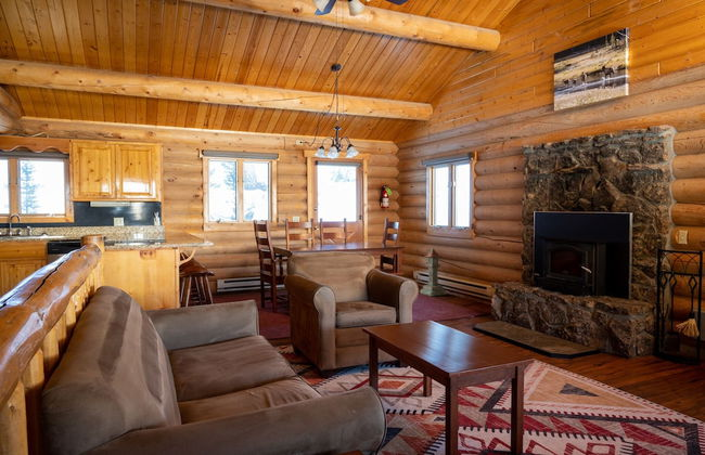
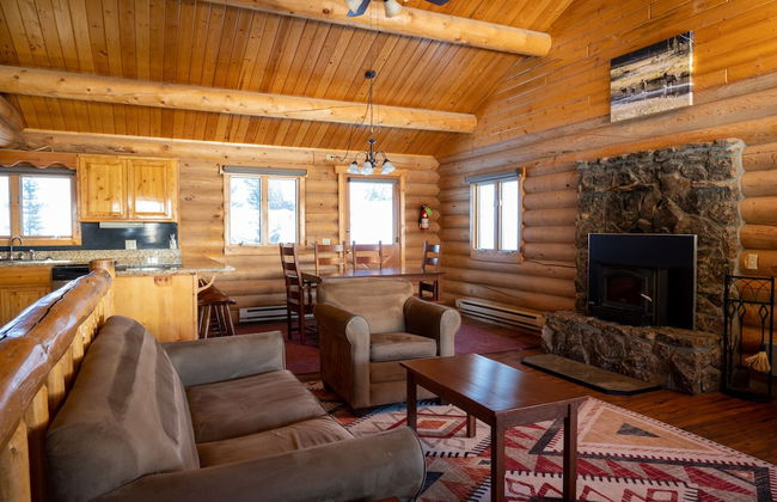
- lantern (433, 271)
